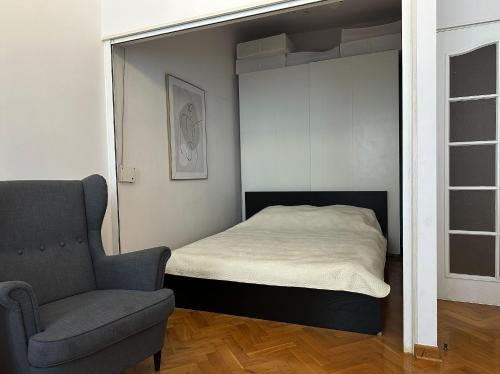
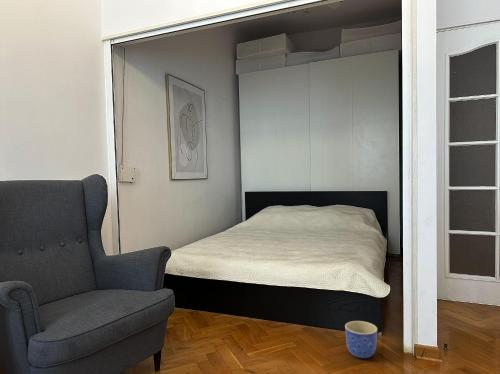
+ planter (361, 340)
